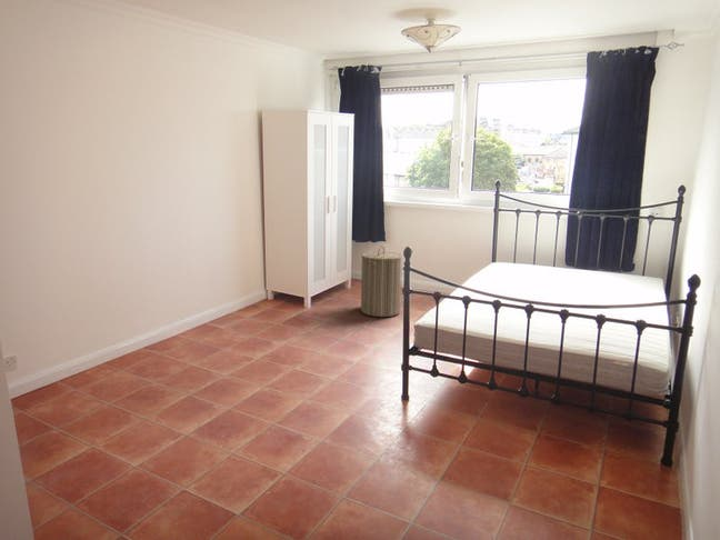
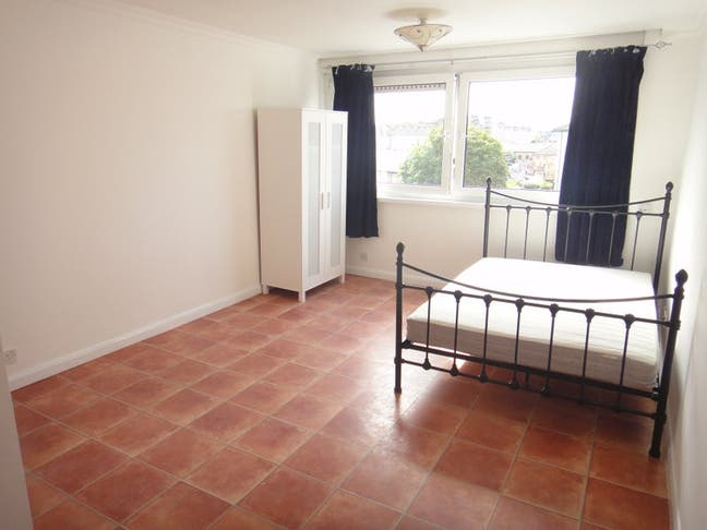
- laundry hamper (381, 279)
